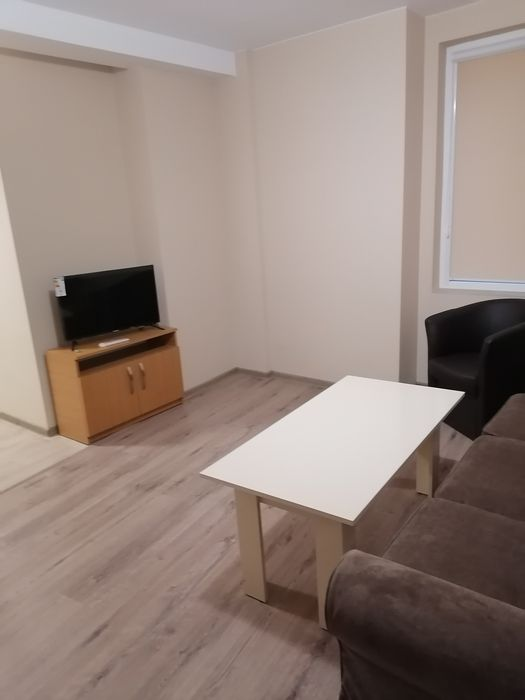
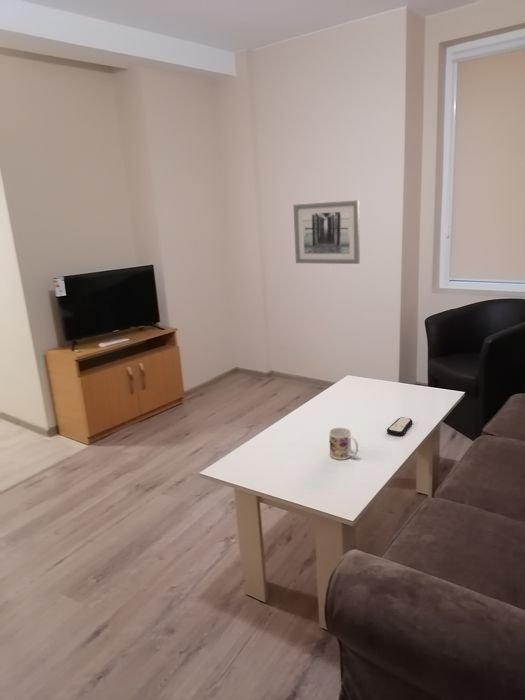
+ wall art (325, 233)
+ remote control (400, 425)
+ mug (344, 444)
